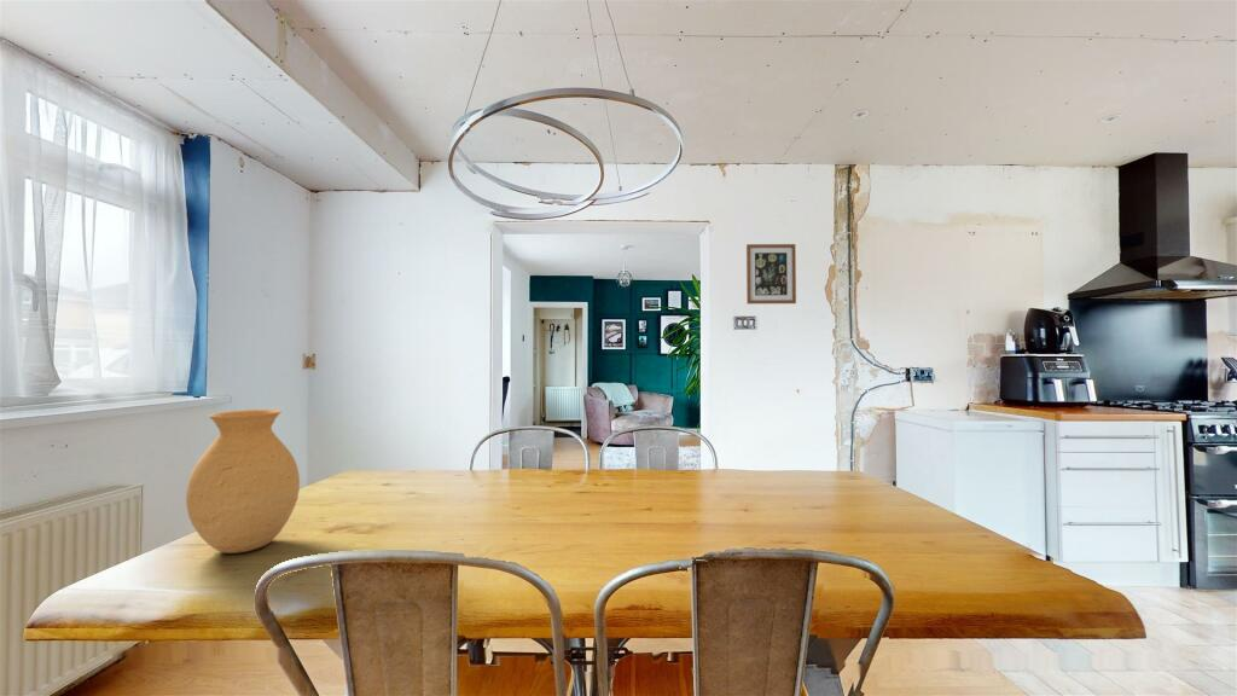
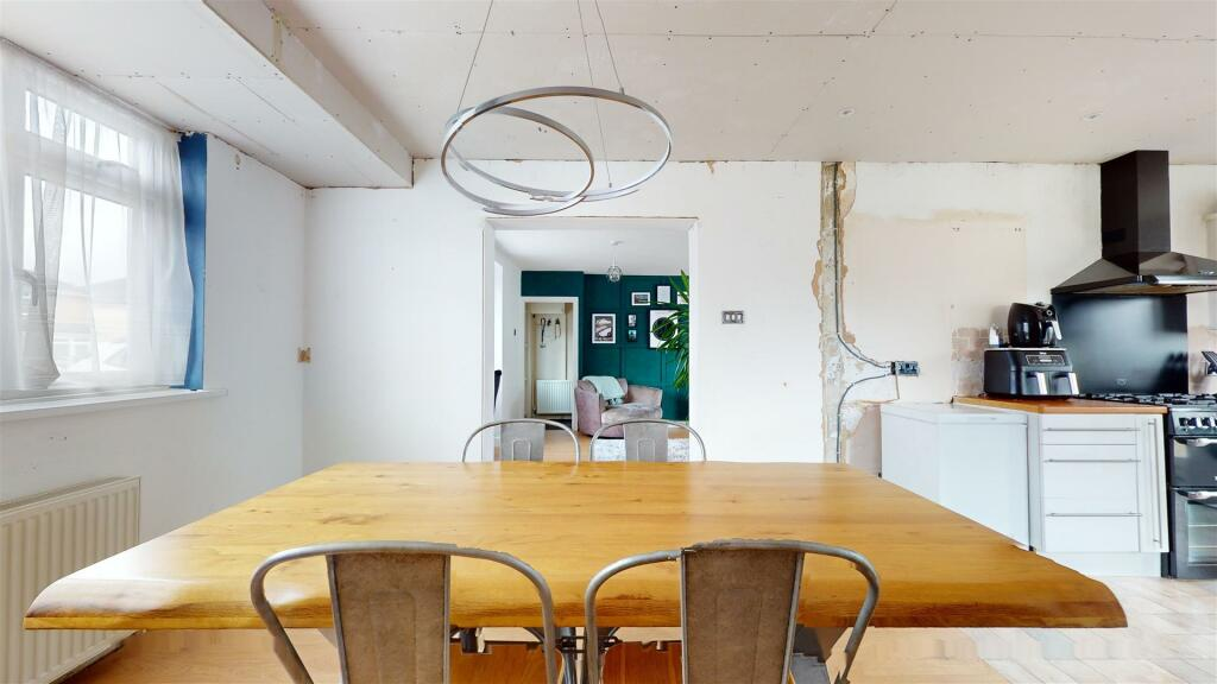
- vase (245, 480)
- wall art (771, 273)
